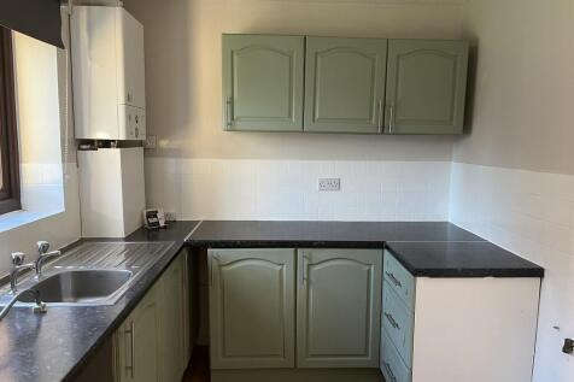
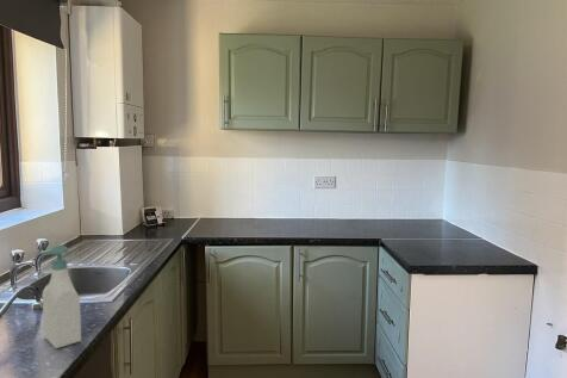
+ soap bottle (56, 293)
